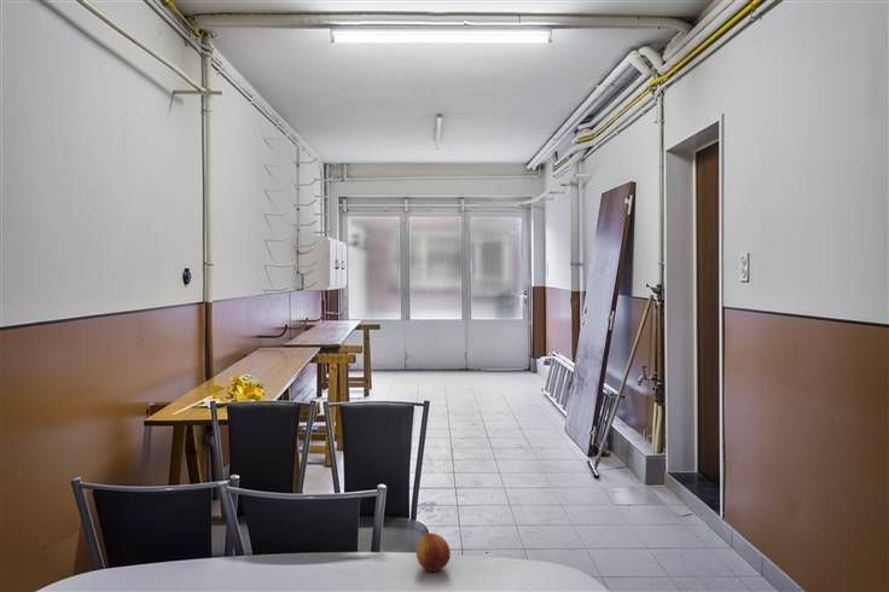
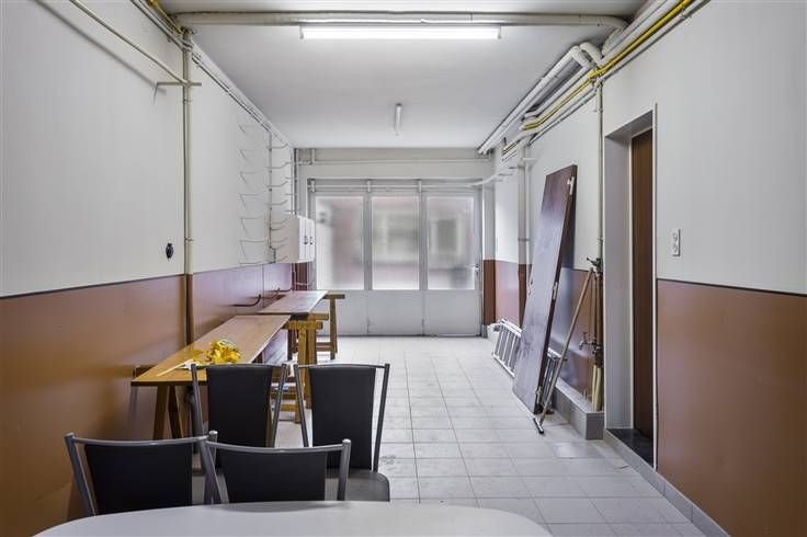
- fruit (432, 550)
